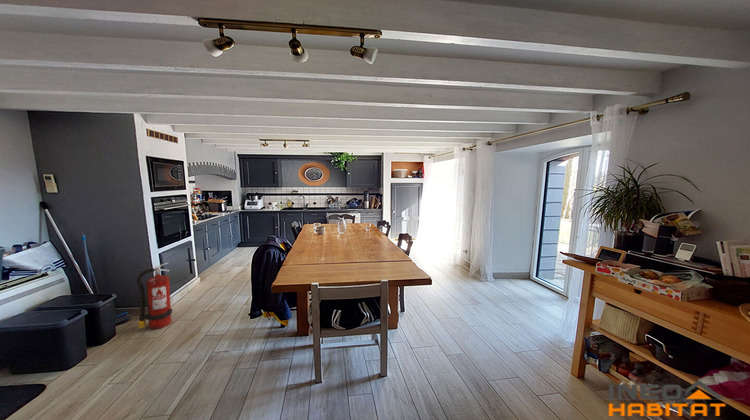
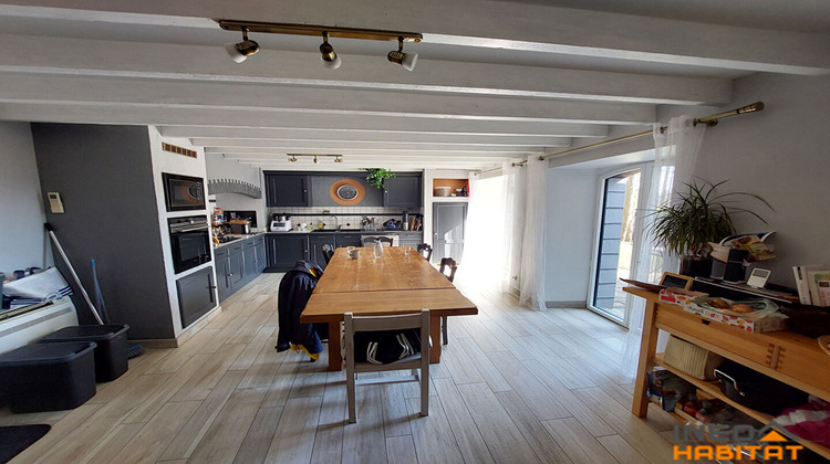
- fire extinguisher (154, 295)
